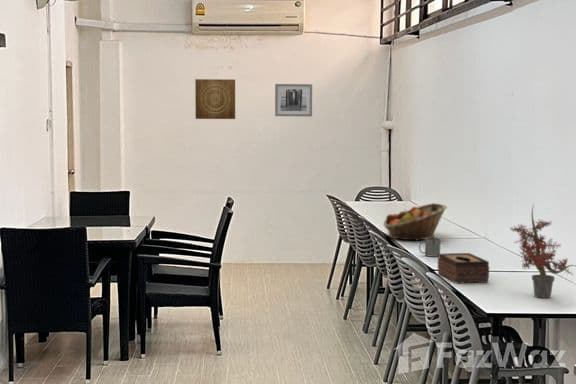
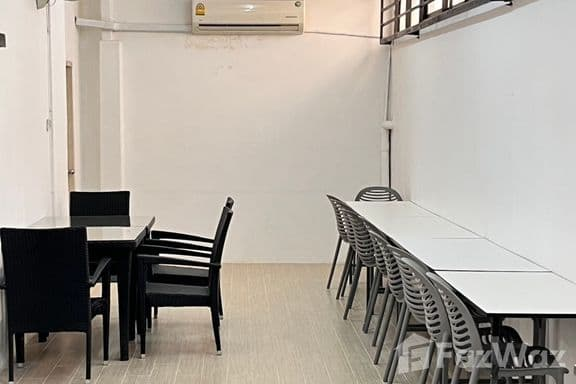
- tissue box (462, 267)
- wall art (215, 99)
- fruit basket (414, 220)
- mug (429, 247)
- wall art (293, 100)
- potted plant (539, 250)
